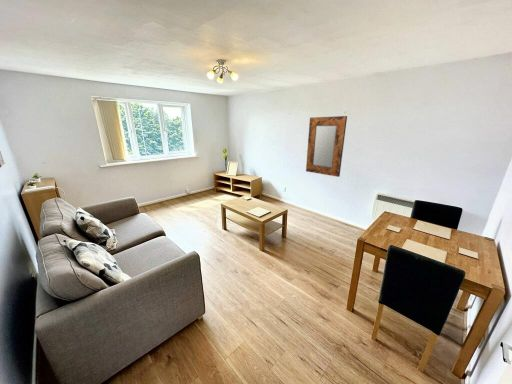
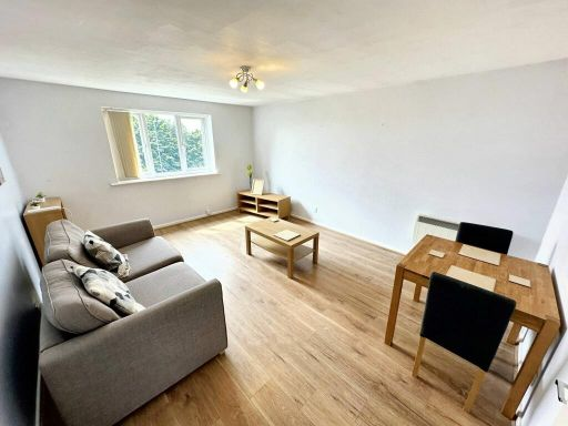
- home mirror (324, 146)
